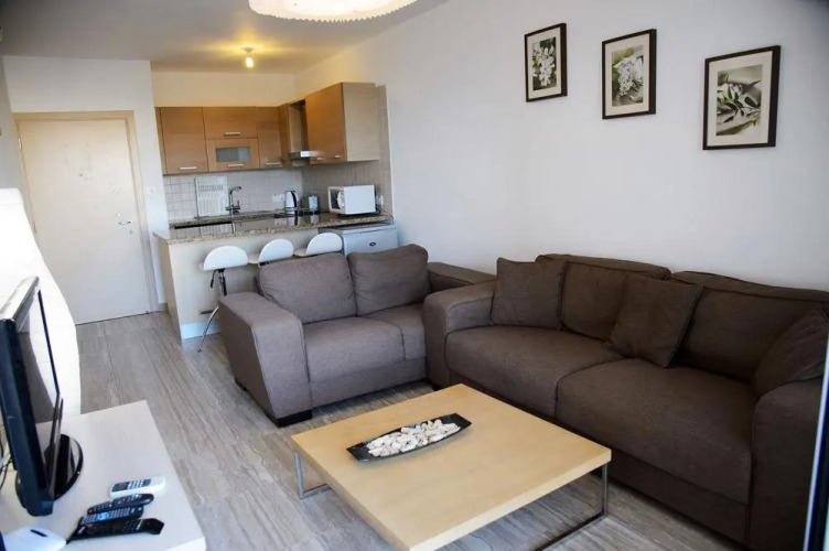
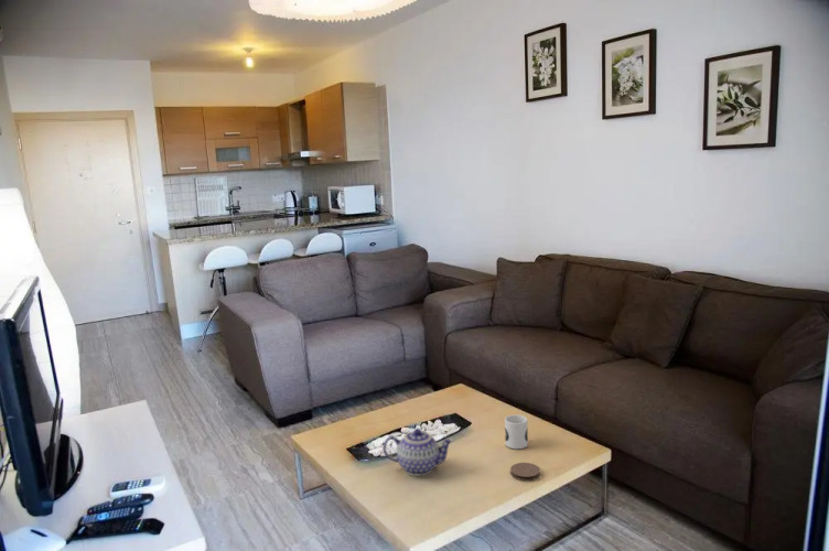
+ coaster (525, 471)
+ mug (516, 429)
+ teapot (418, 449)
